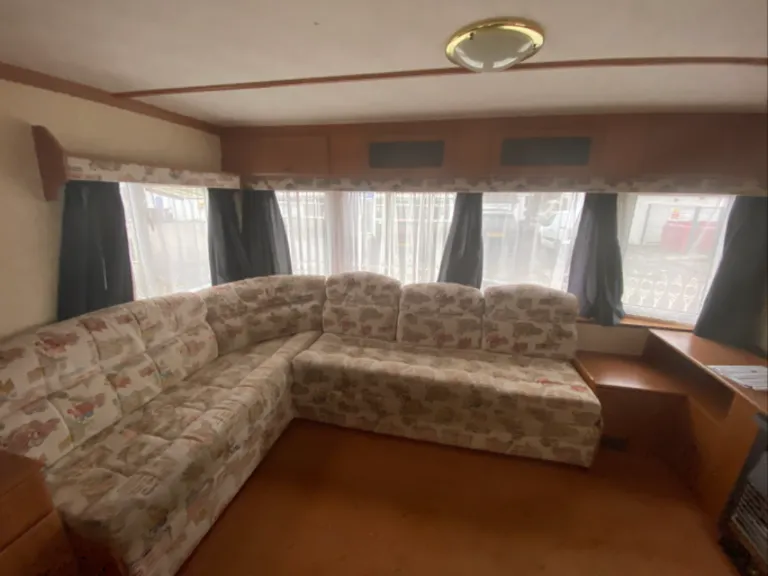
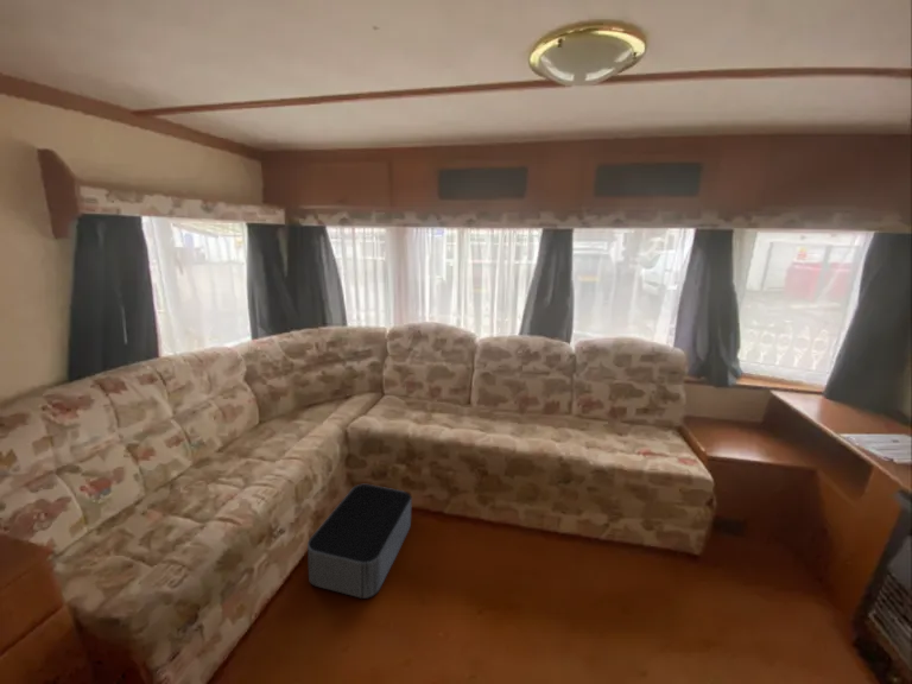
+ storage bin (363, 533)
